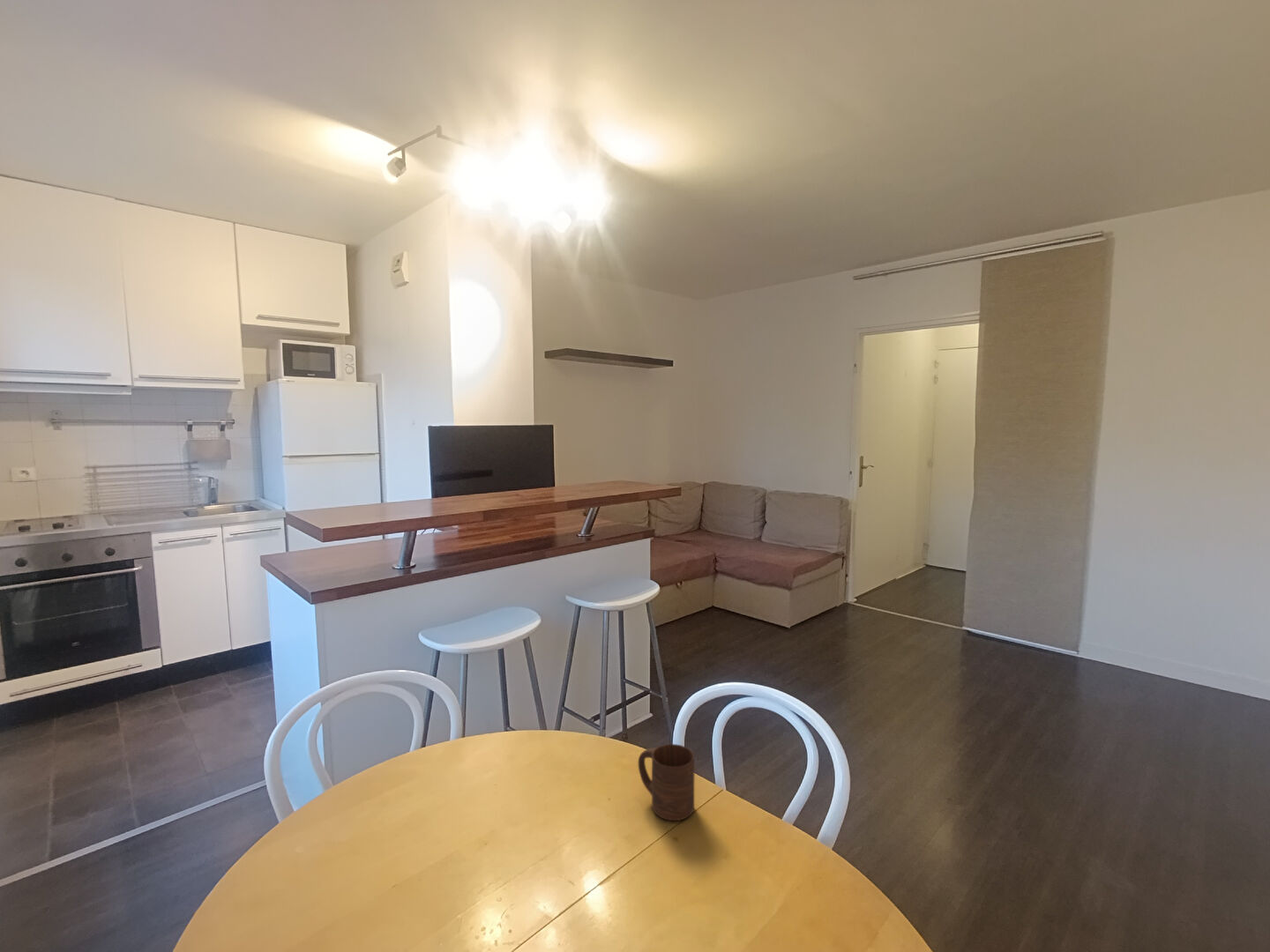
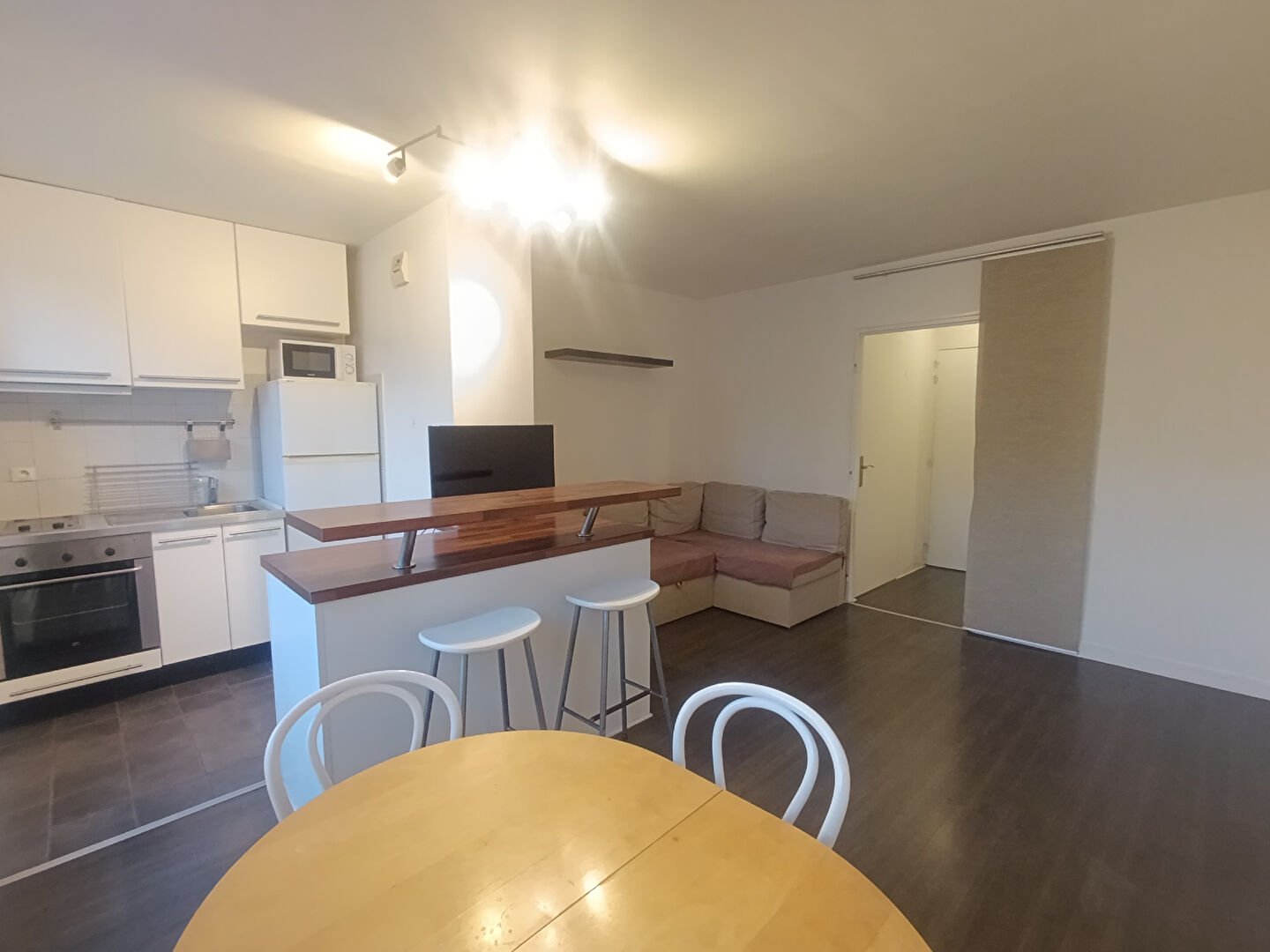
- cup (666, 780)
